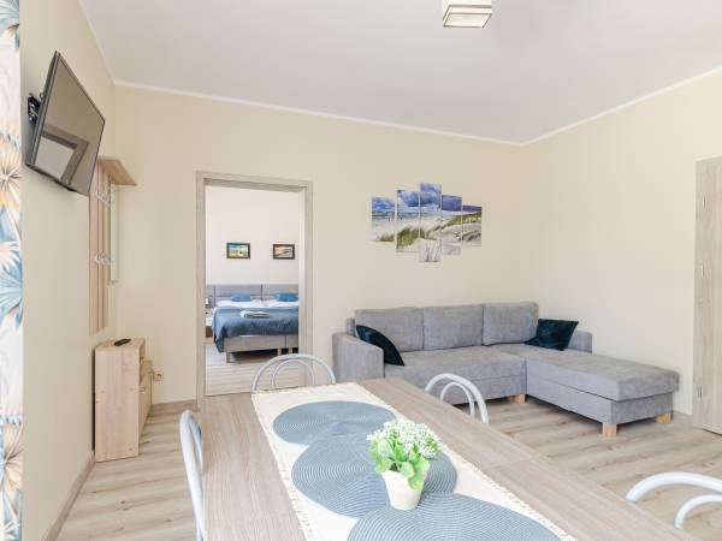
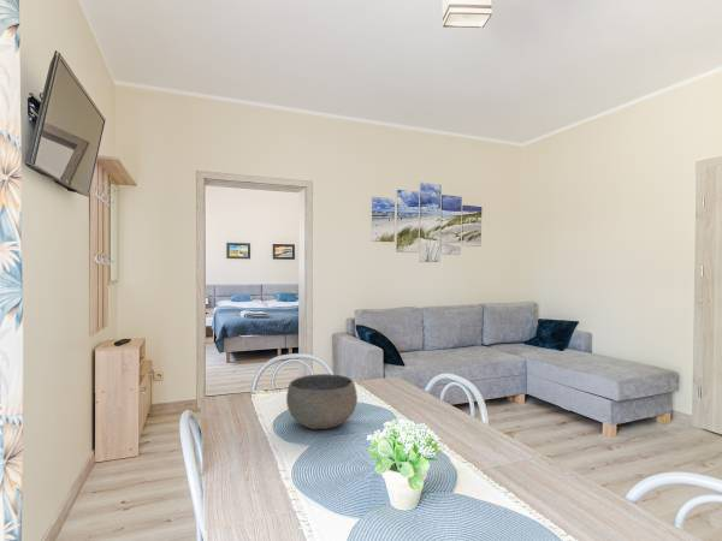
+ bowl (321, 402)
